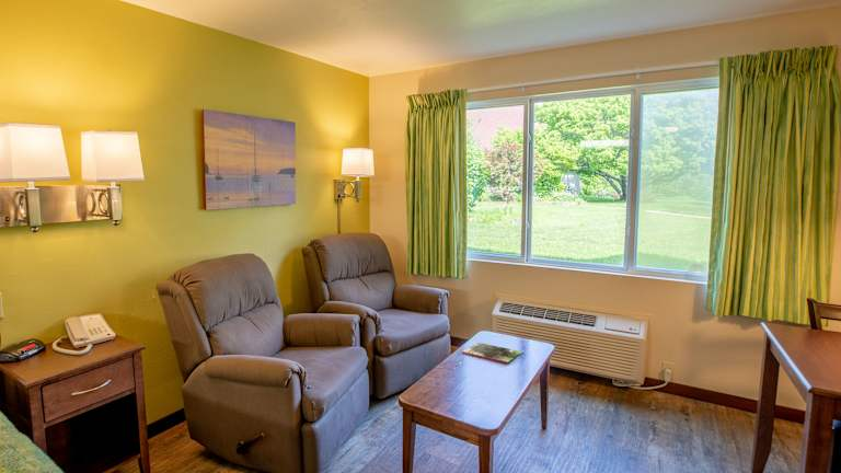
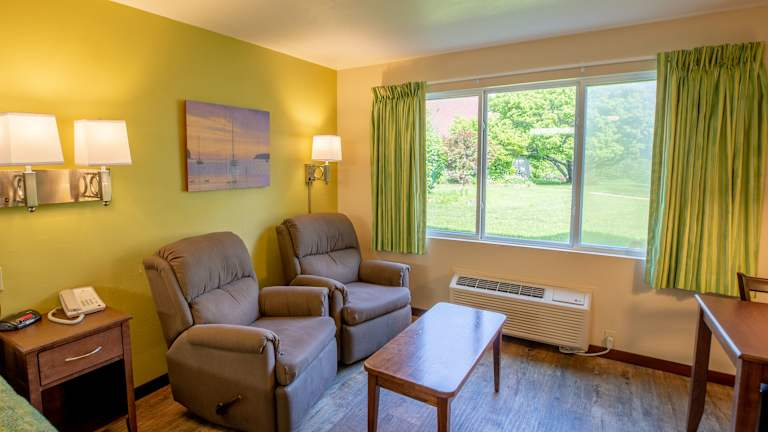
- magazine (492, 351)
